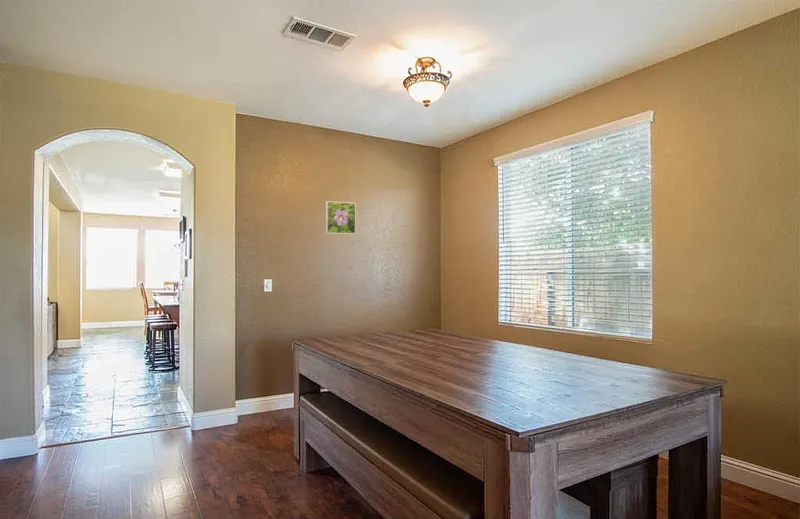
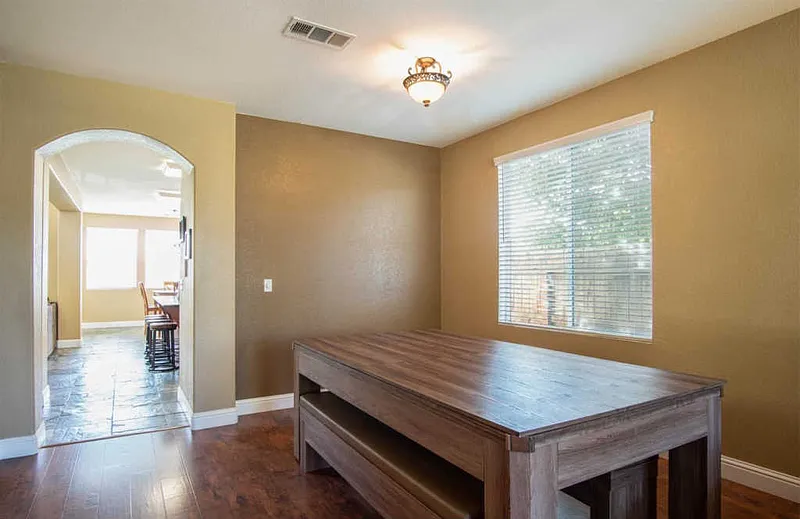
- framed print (340, 218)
